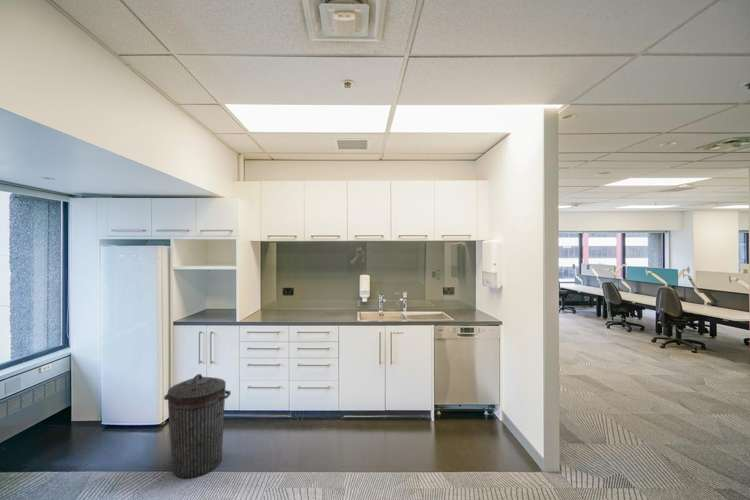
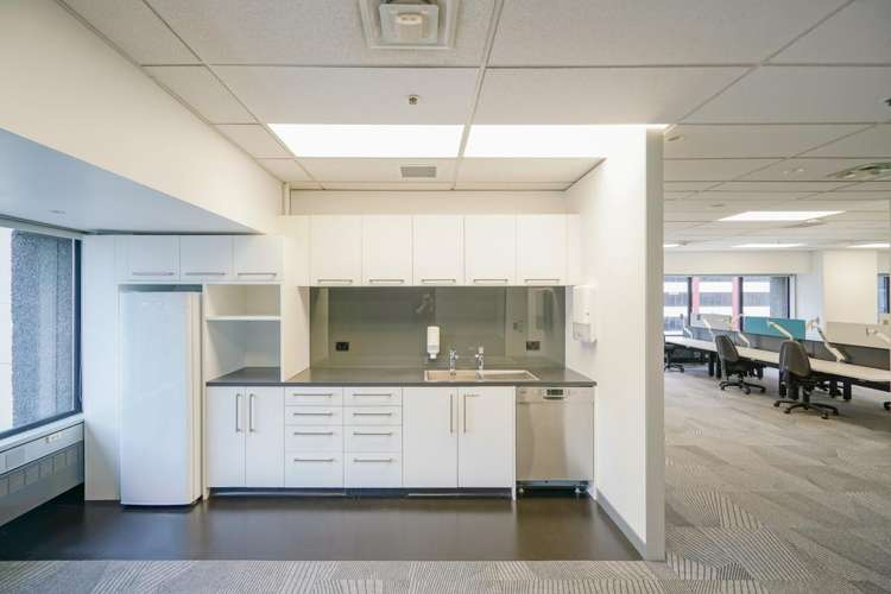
- trash can (197, 419)
